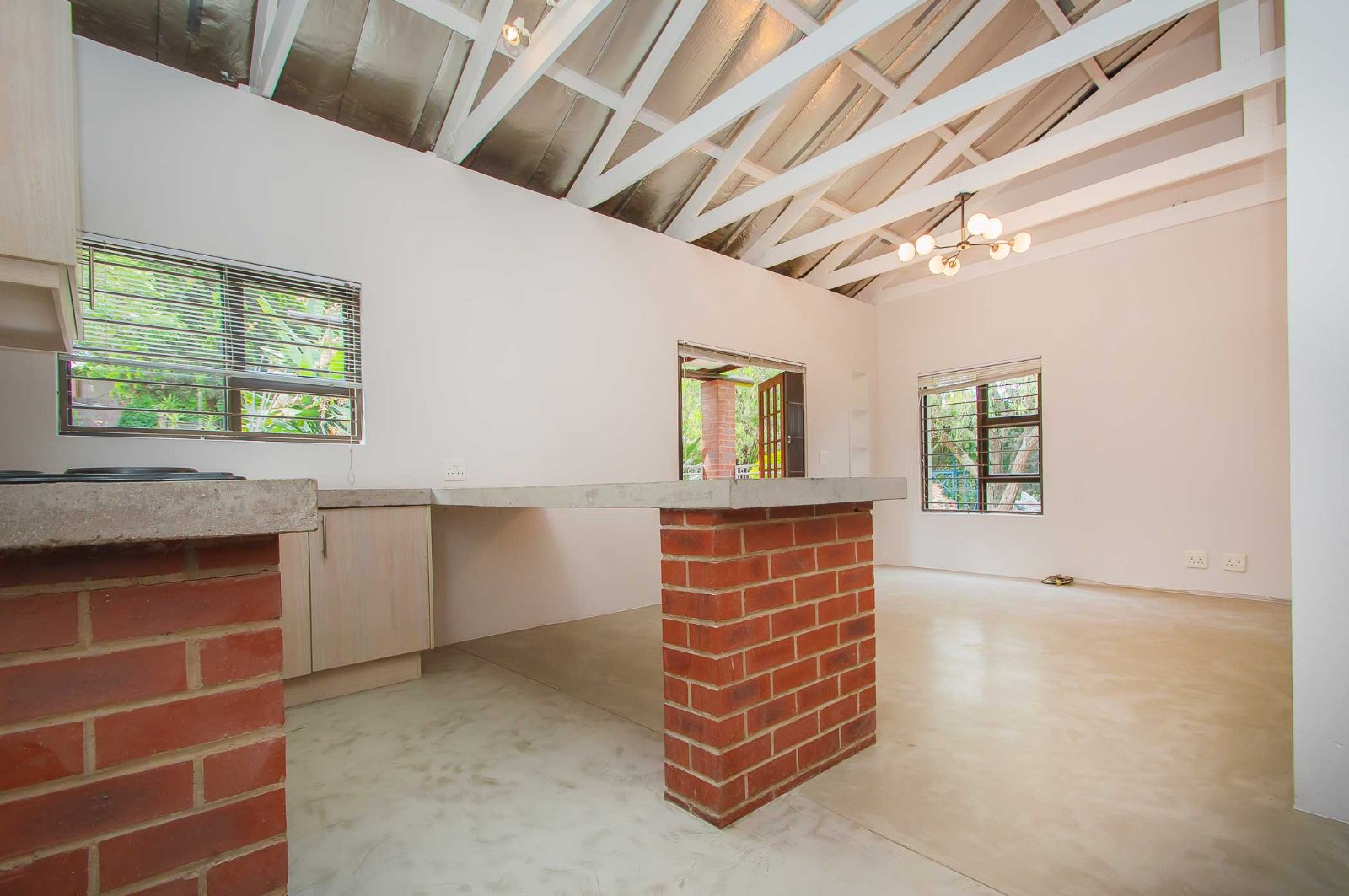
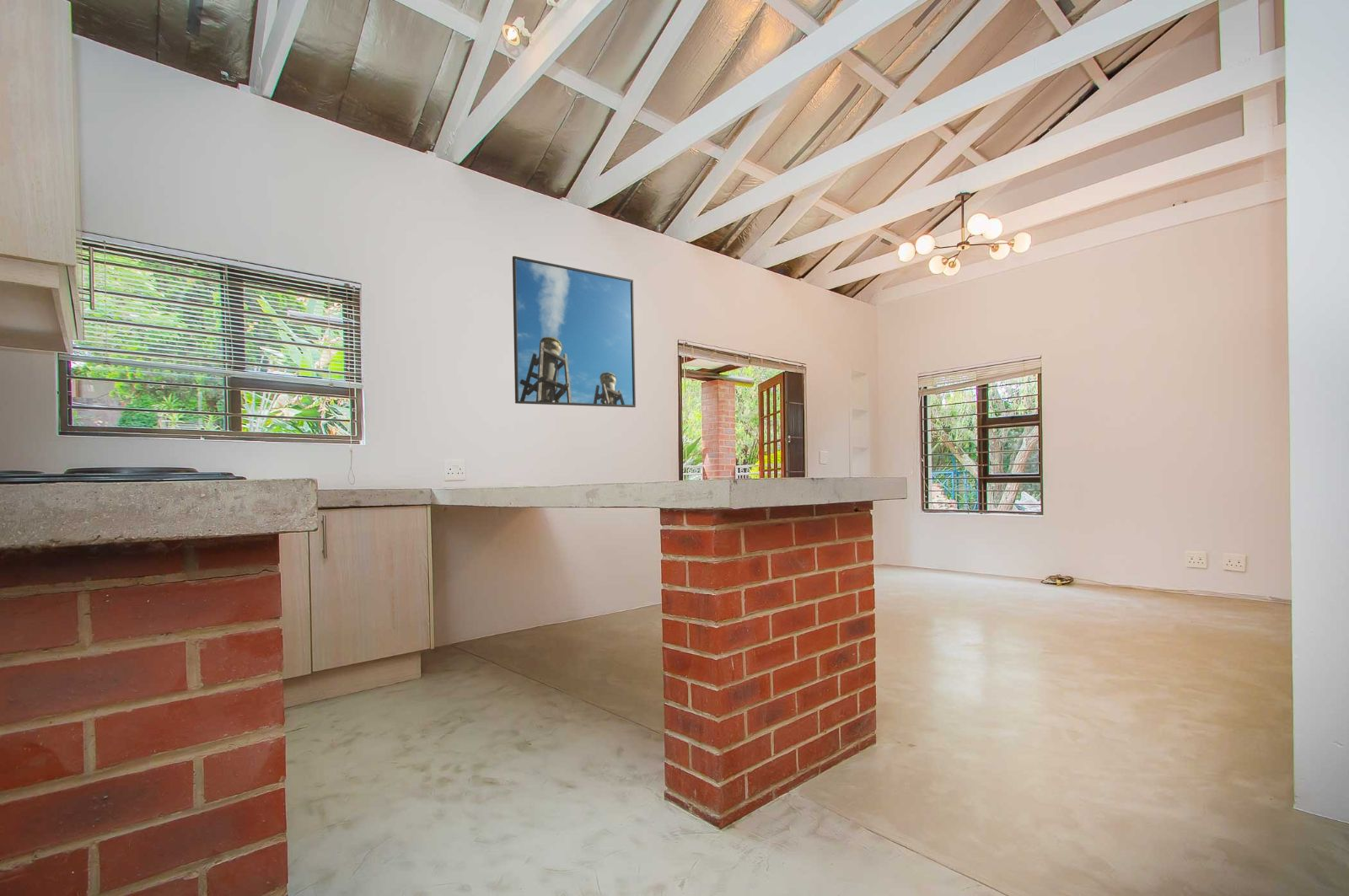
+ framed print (578, 337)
